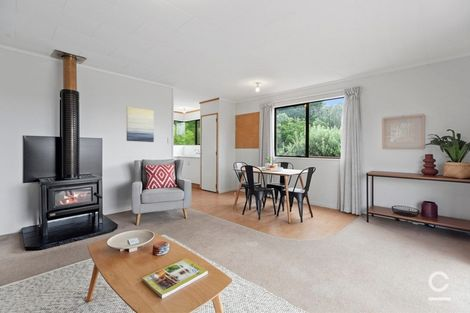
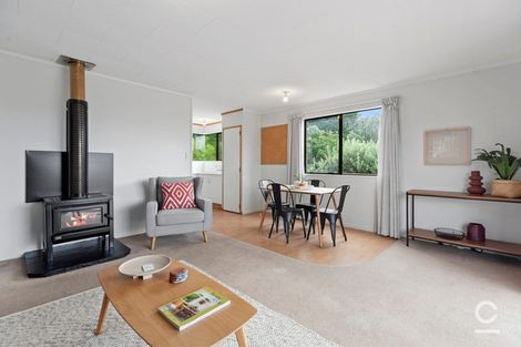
- wall art (140, 125)
